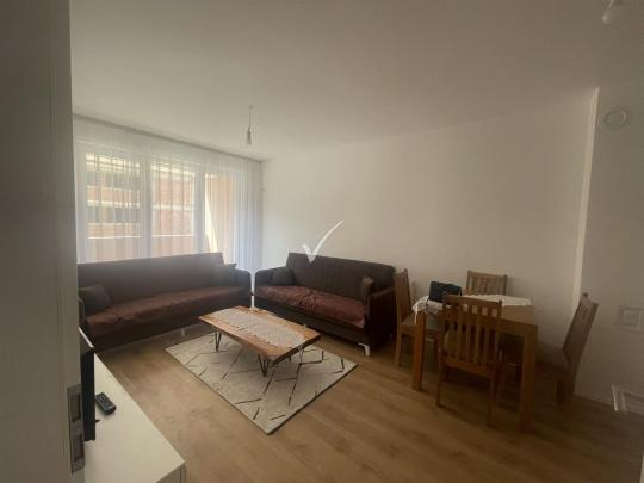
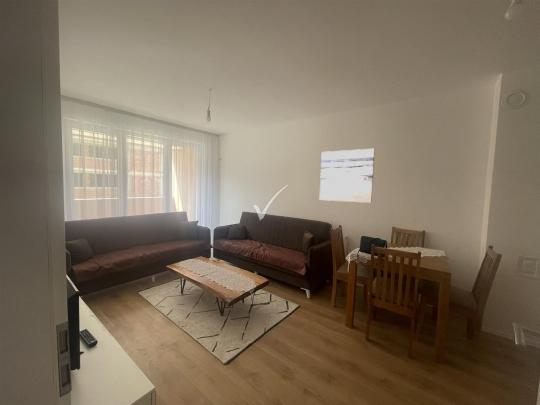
+ wall art (345, 176)
